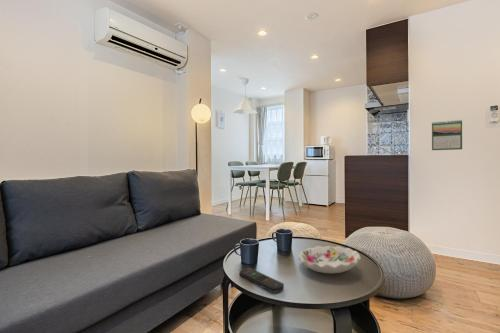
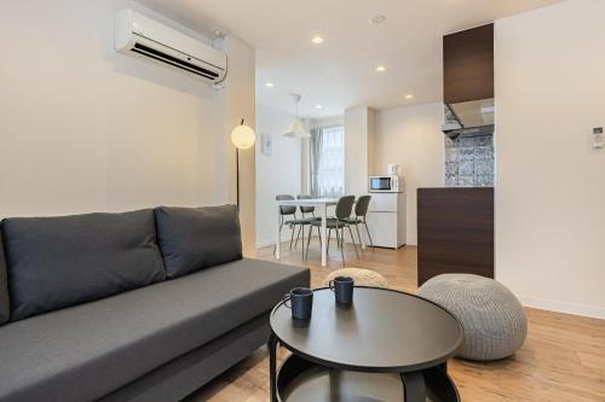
- remote control (260, 278)
- calendar (446, 135)
- decorative bowl (328, 259)
